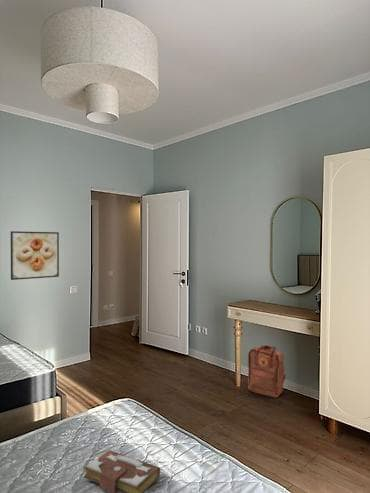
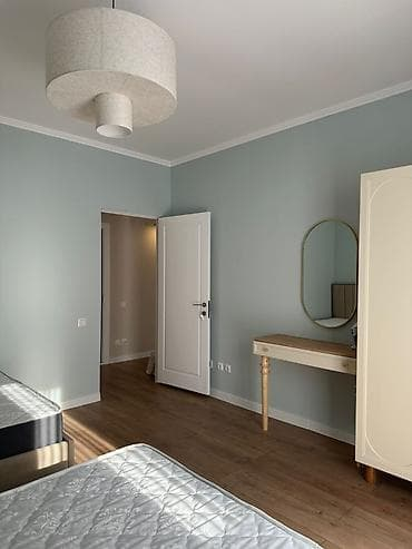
- book (121, 471)
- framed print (35, 255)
- backpack (265, 367)
